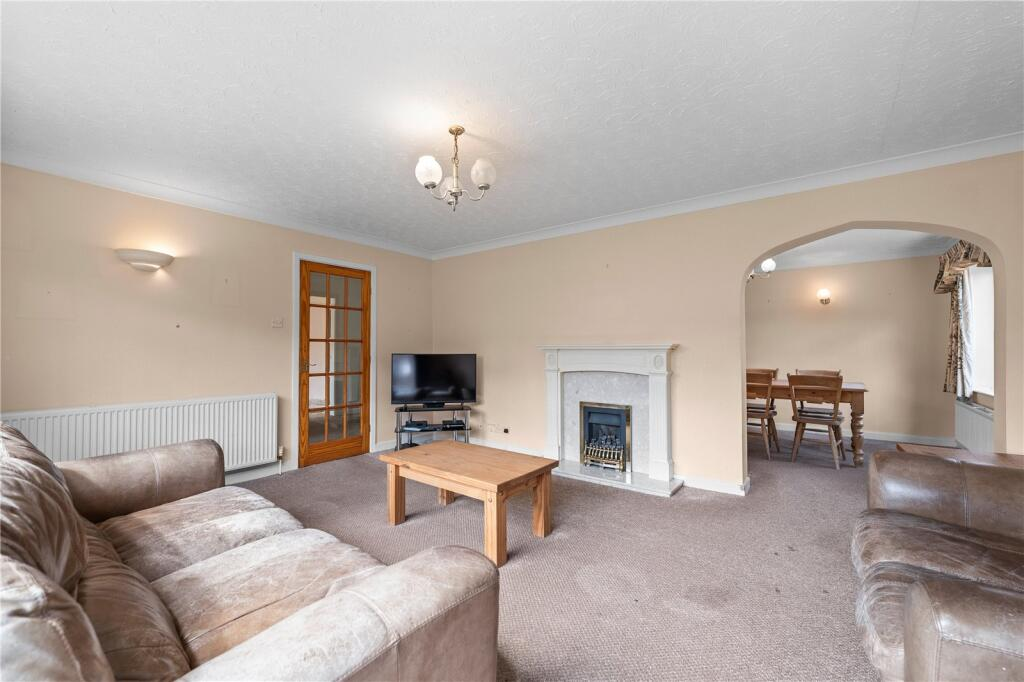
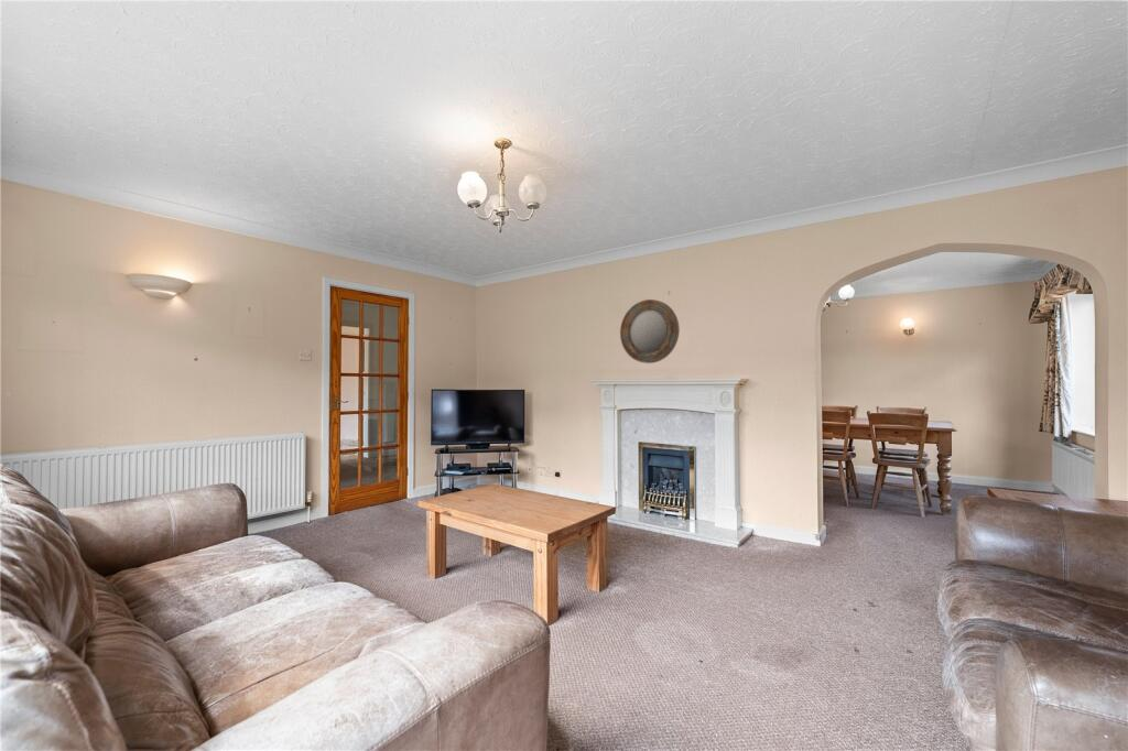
+ home mirror (648, 330)
